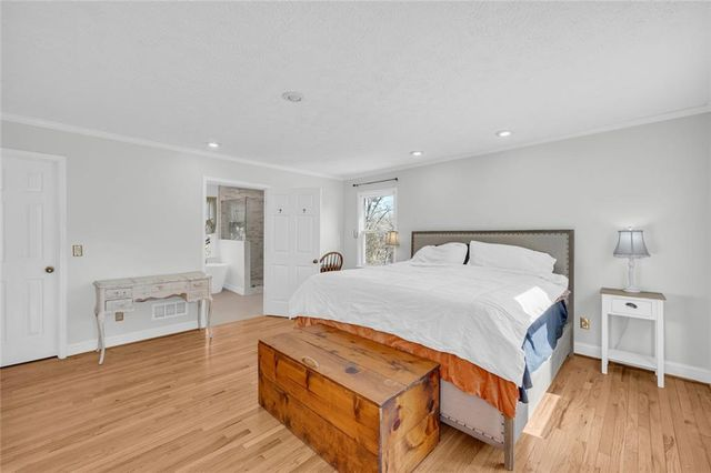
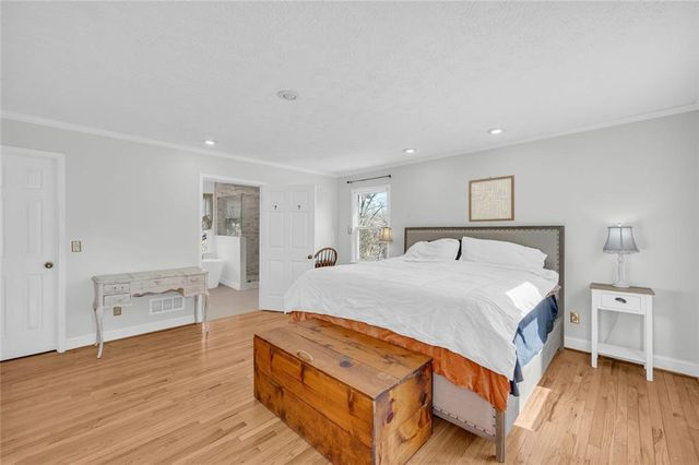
+ wall art (490, 198)
